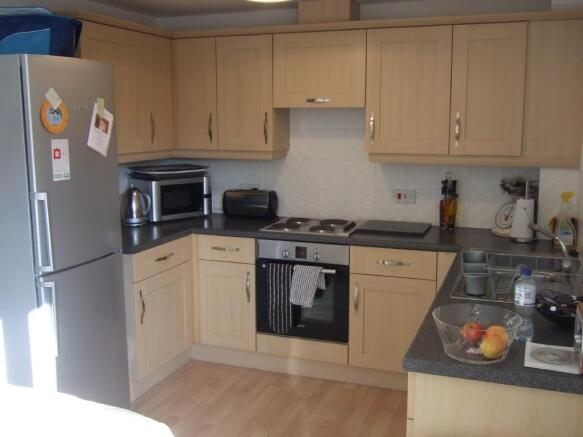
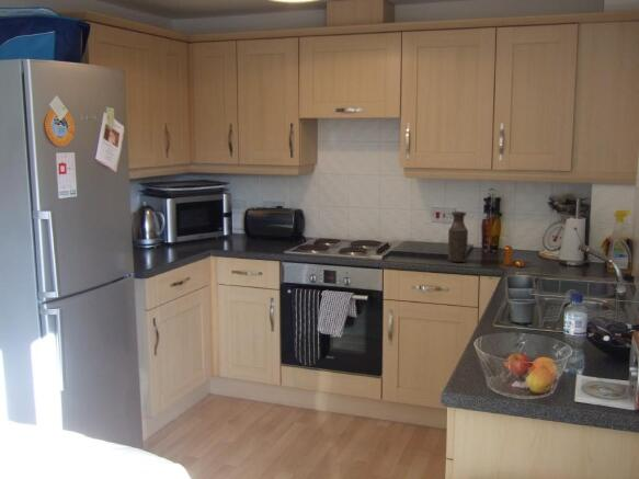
+ pepper shaker (511, 255)
+ bottle (457, 236)
